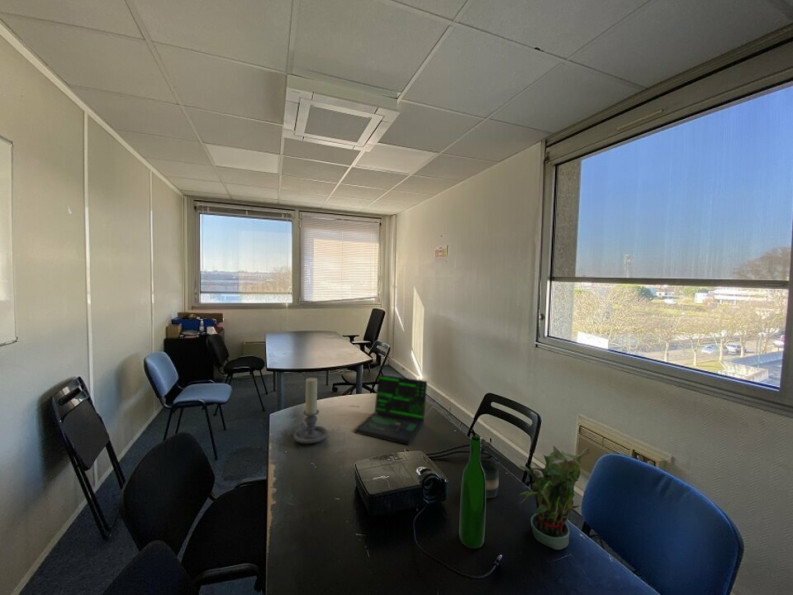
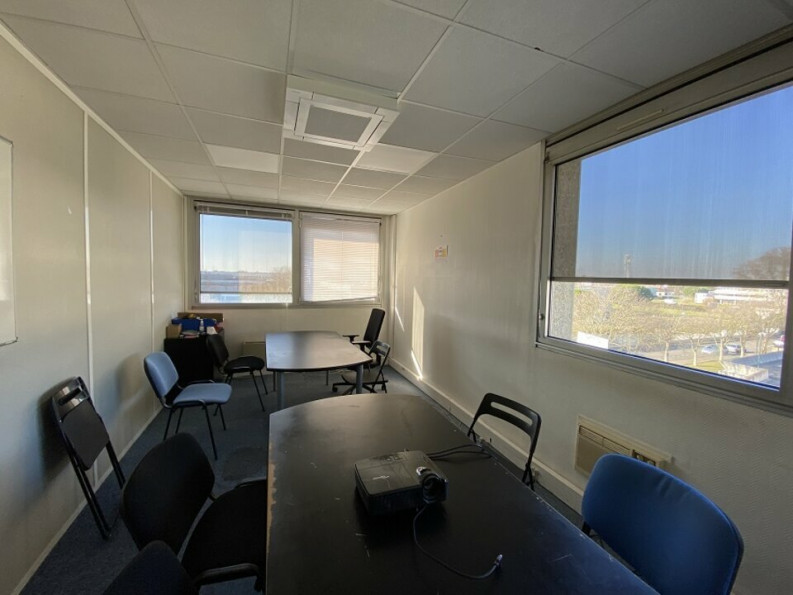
- potted plant (553, 492)
- candle holder (309, 407)
- wine bottle (473, 489)
- laptop (399, 406)
- mug (490, 476)
